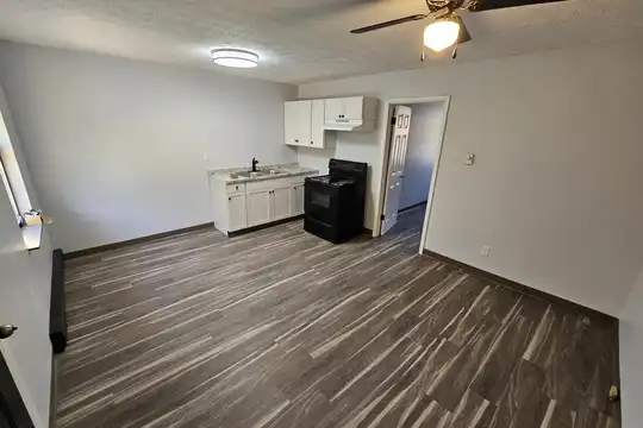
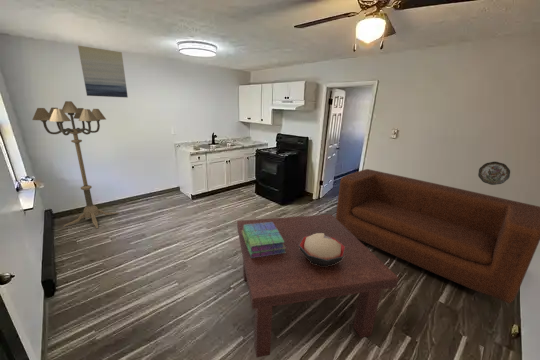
+ decorative plate (493, 173)
+ stack of books (262, 237)
+ wall art (104, 73)
+ coffee table (300, 273)
+ decorative bowl (322, 247)
+ floor lamp (81, 165)
+ sofa (419, 222)
